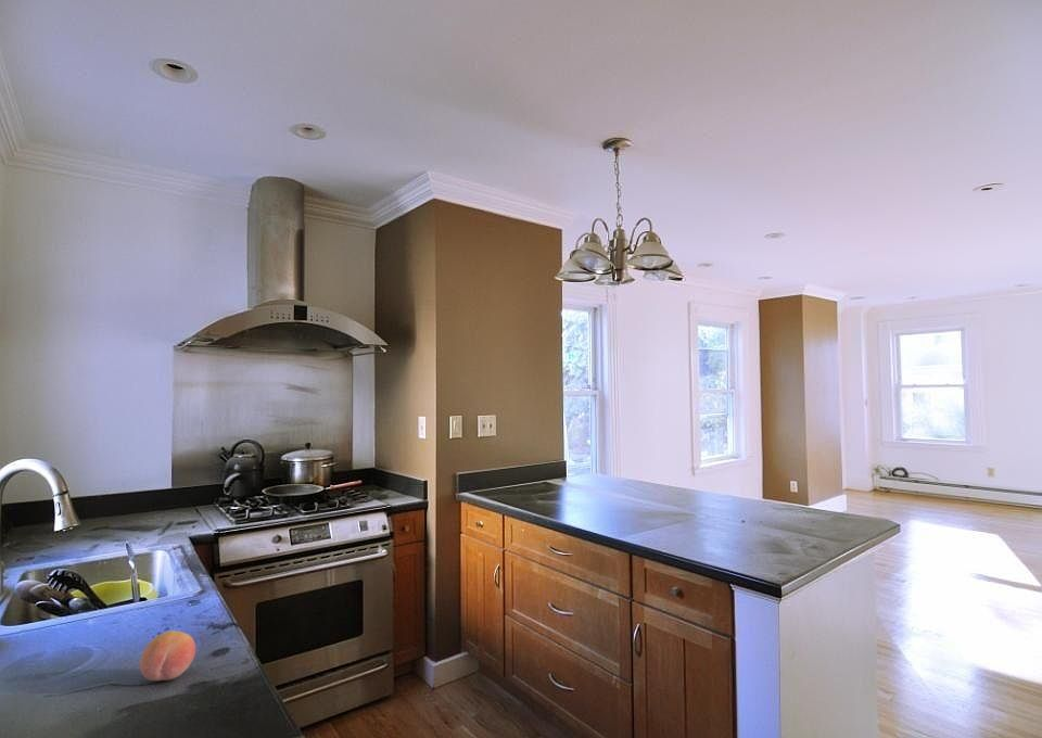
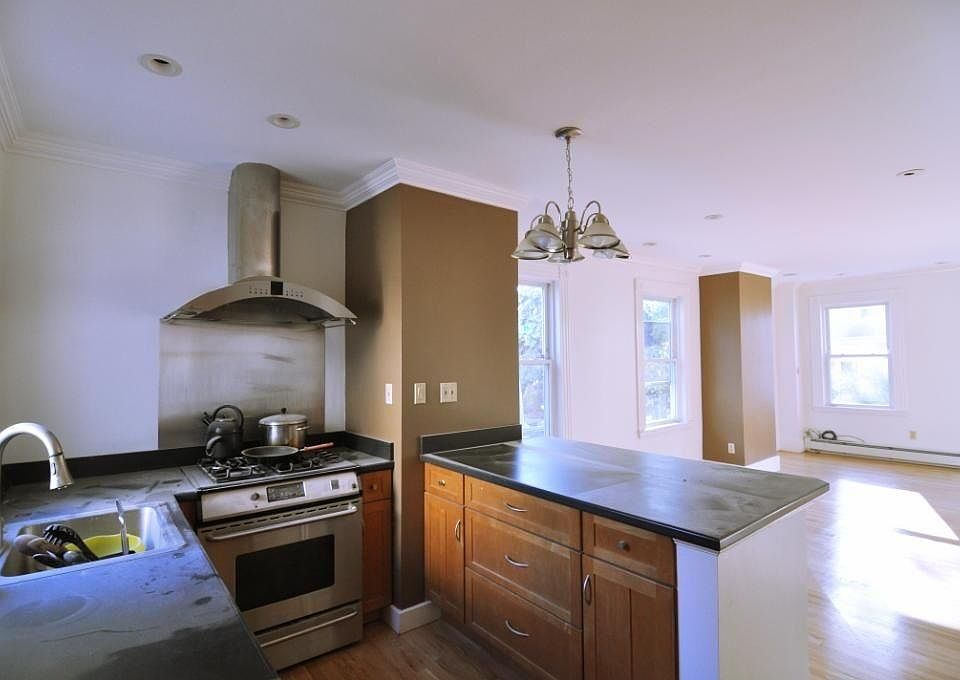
- fruit (167, 654)
